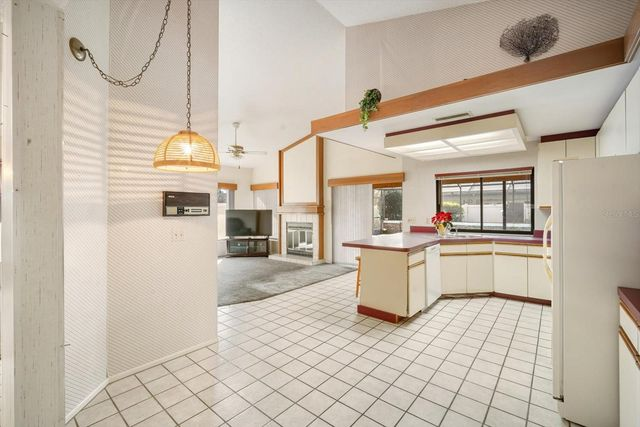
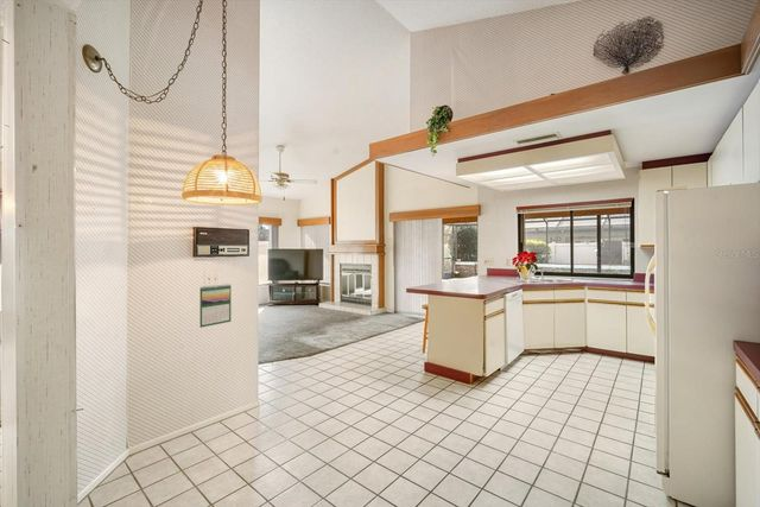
+ calendar (215, 304)
